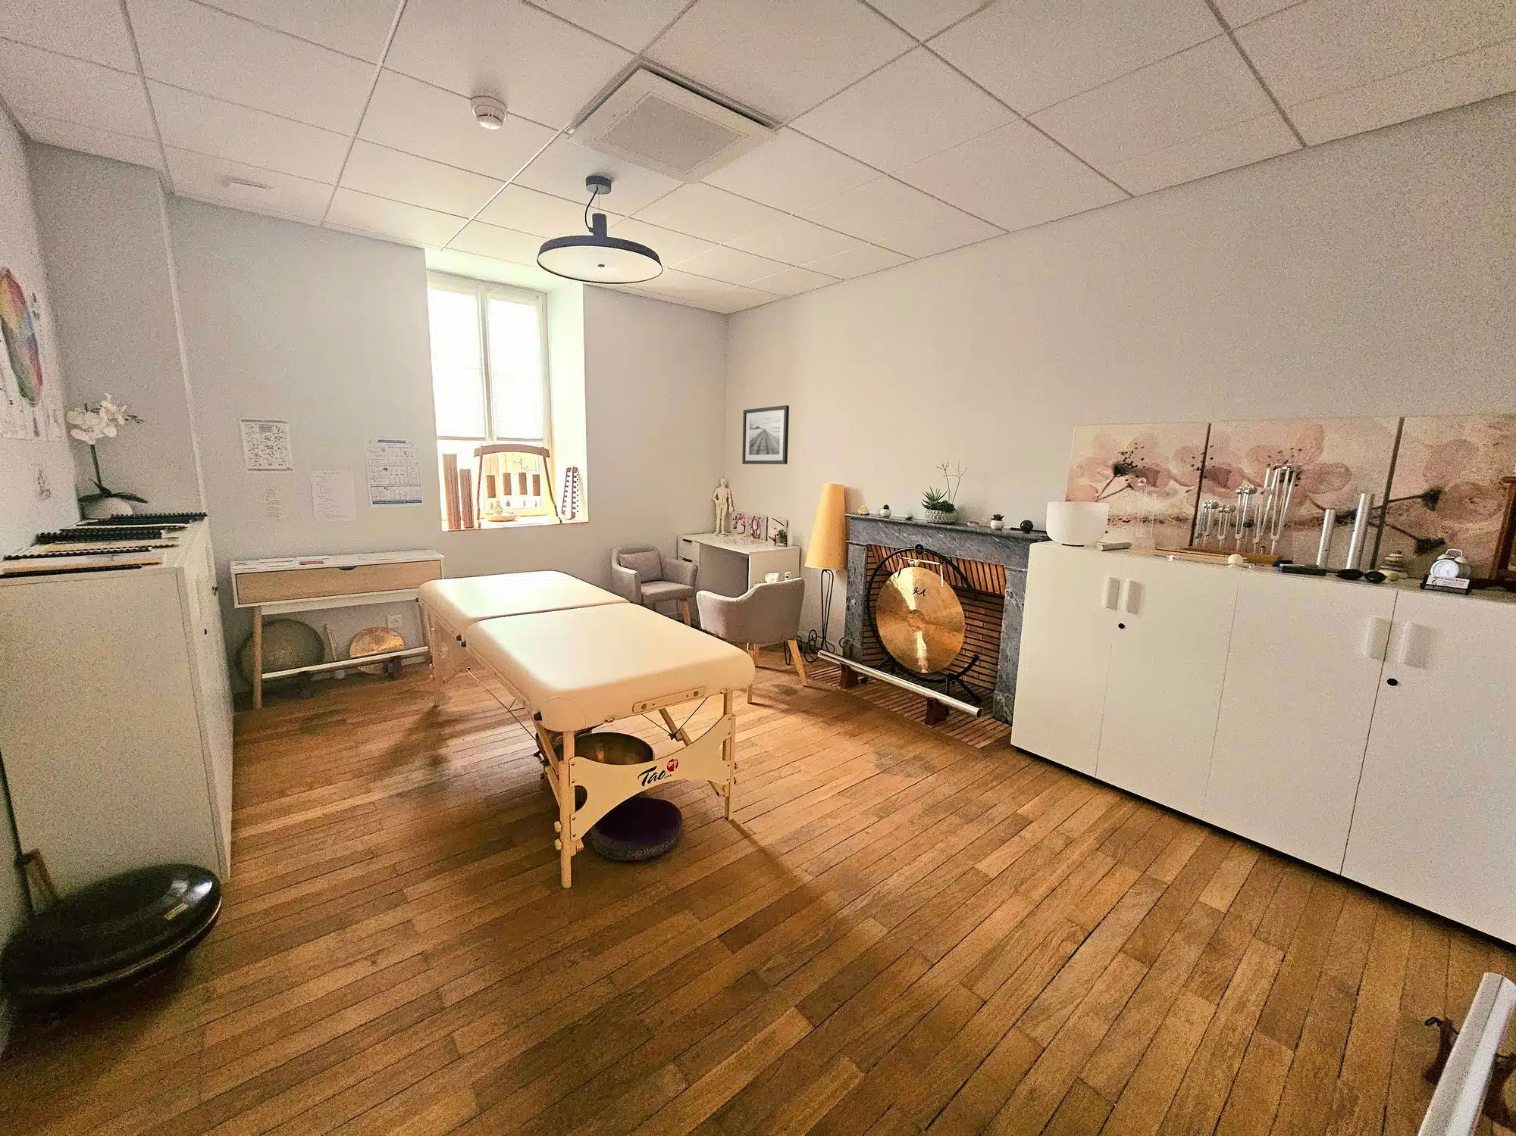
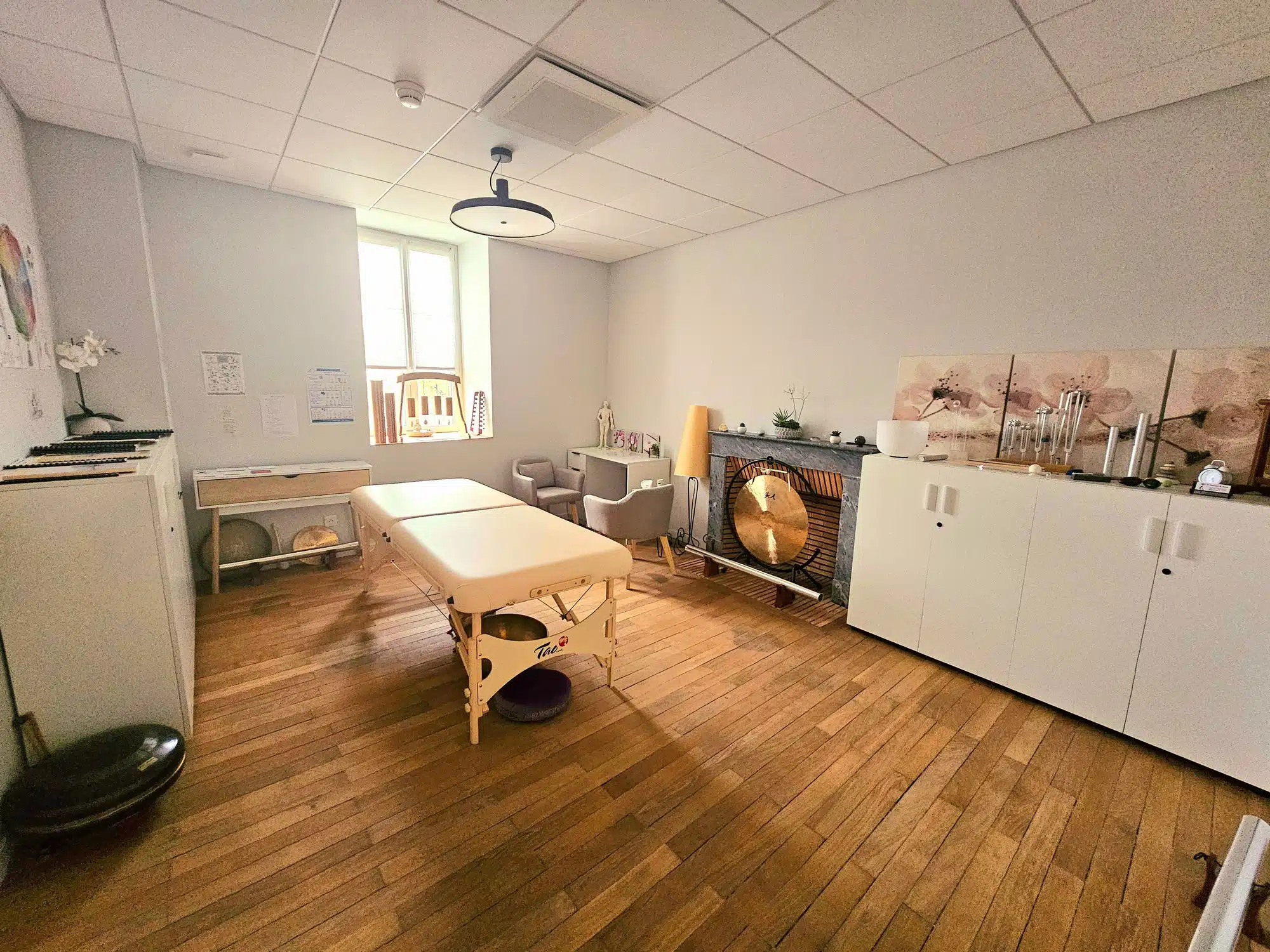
- wall art (764, 436)
